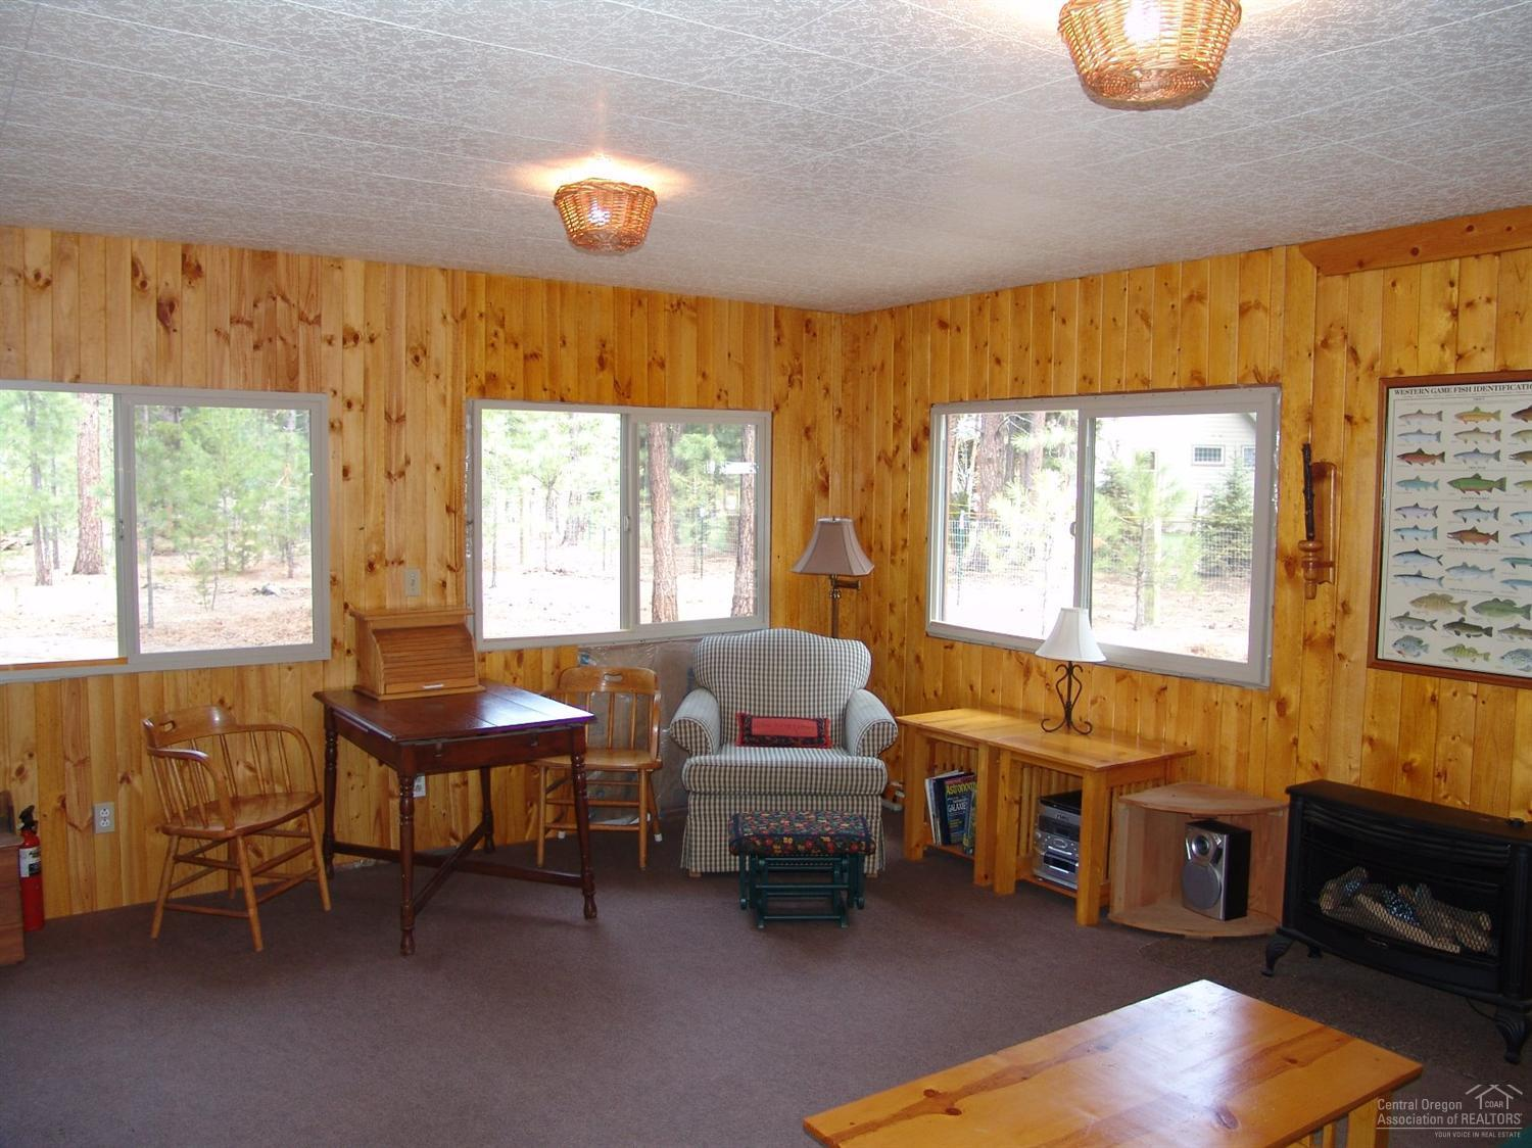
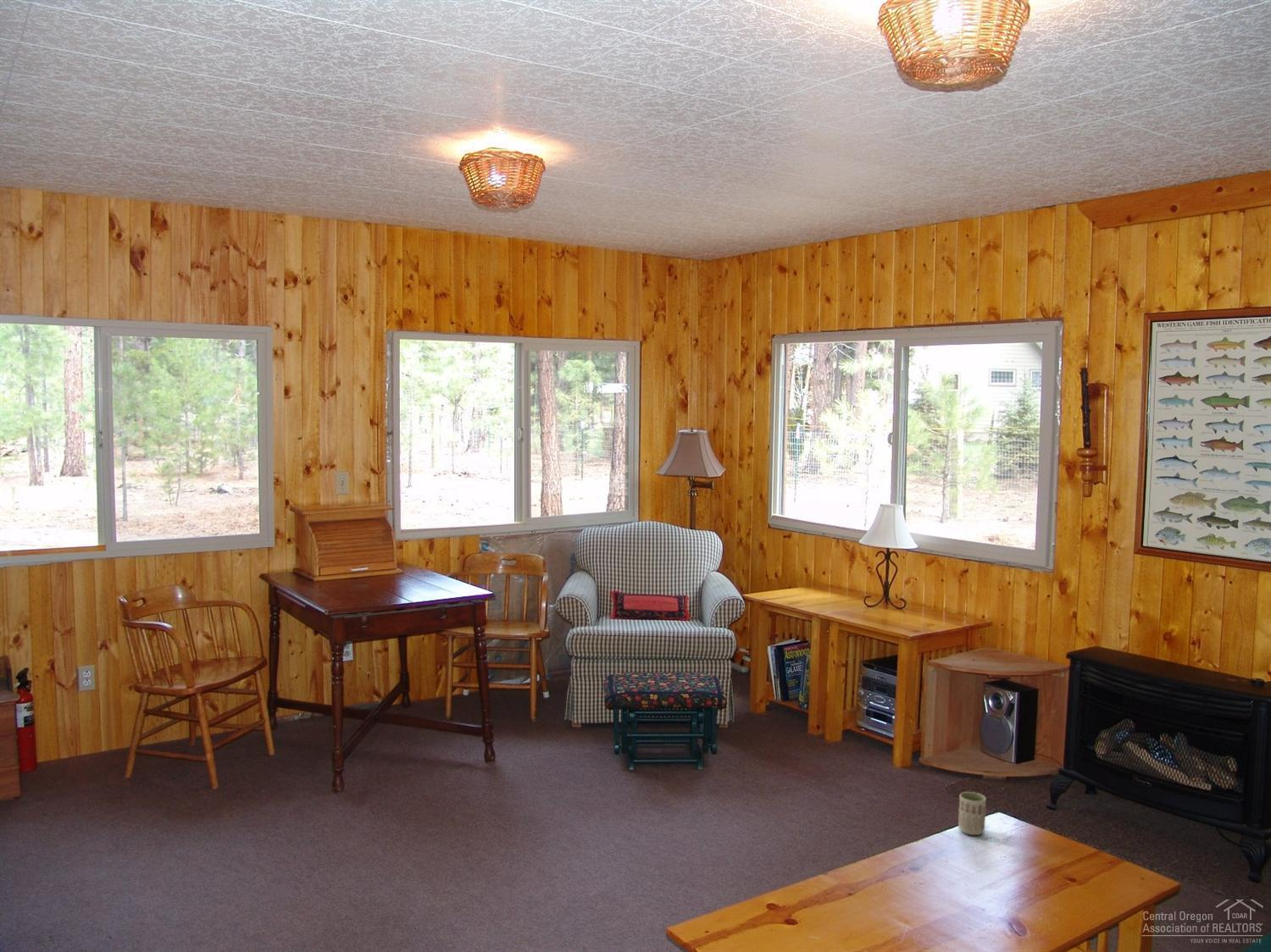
+ cup (972, 813)
